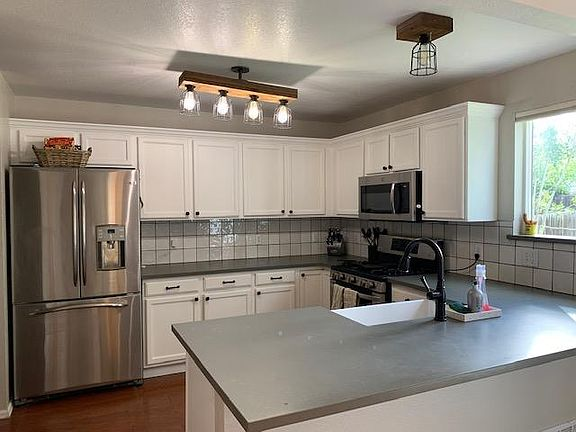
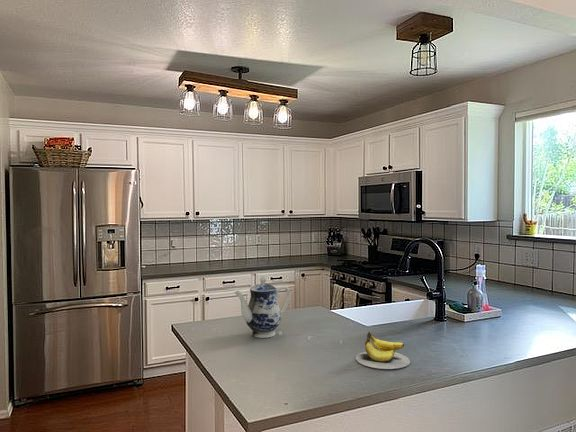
+ banana (382, 346)
+ teapot (263, 305)
